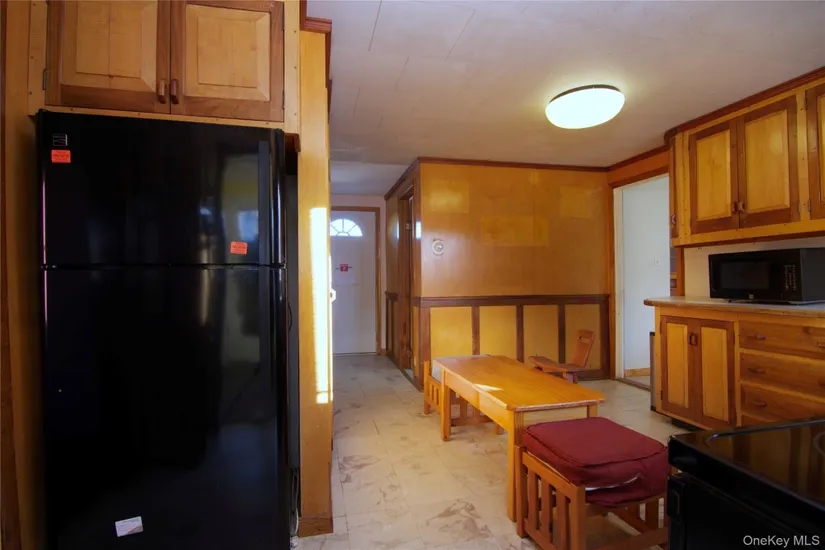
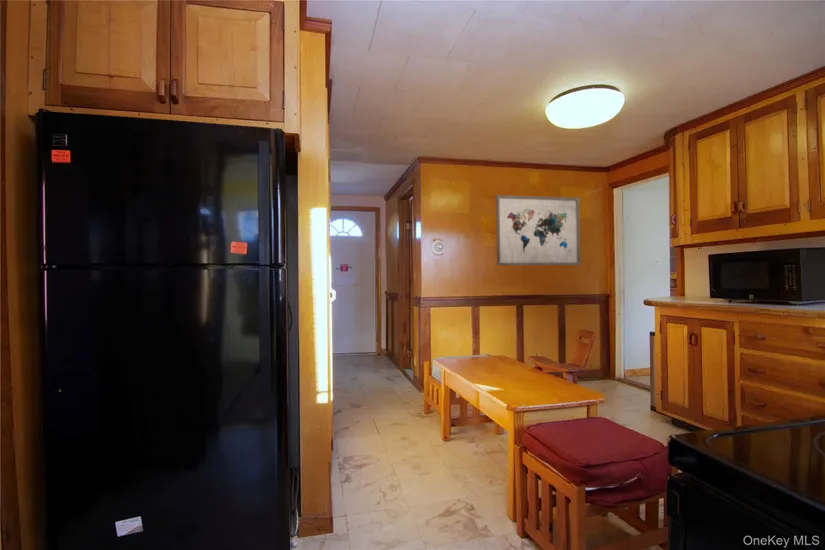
+ wall art (539, 230)
